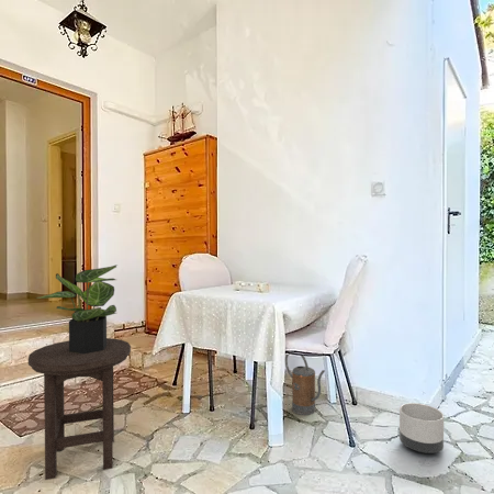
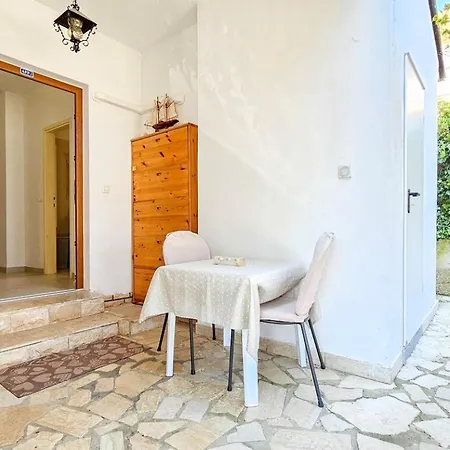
- potted plant (87, 306)
- planter (420, 429)
- stool (82, 412)
- watering can (303, 380)
